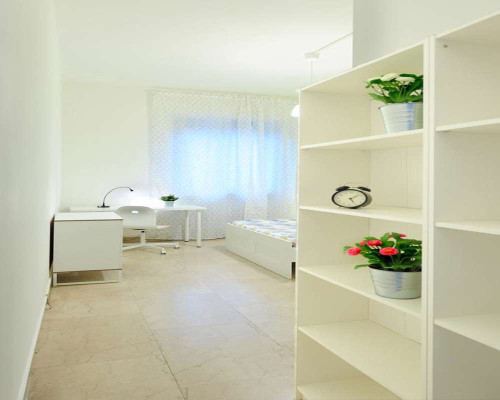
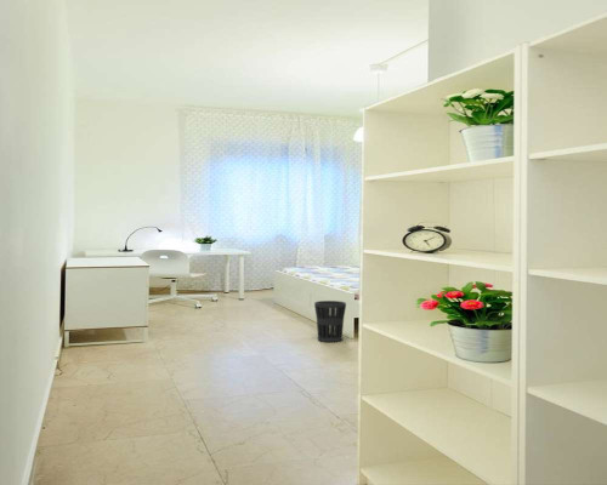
+ wastebasket (329, 320)
